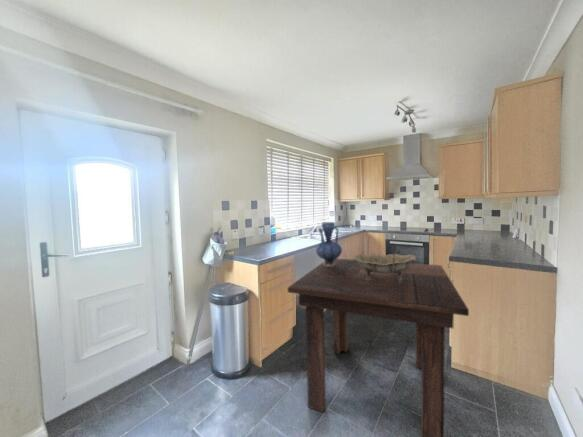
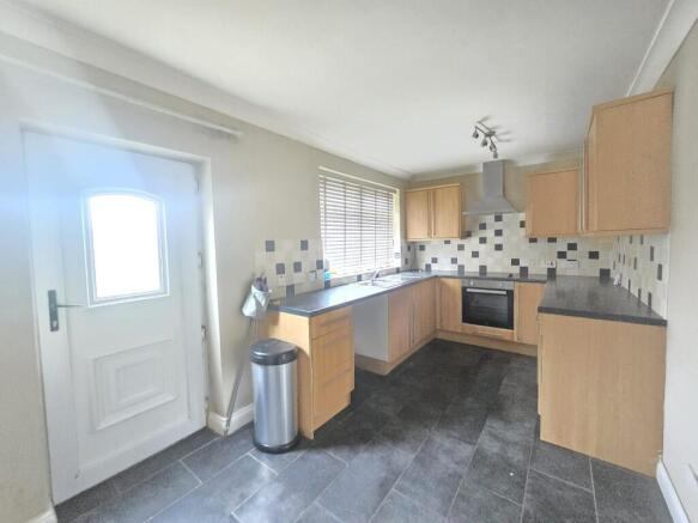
- decorative bowl (383, 266)
- vase (328, 243)
- dining table (375, 316)
